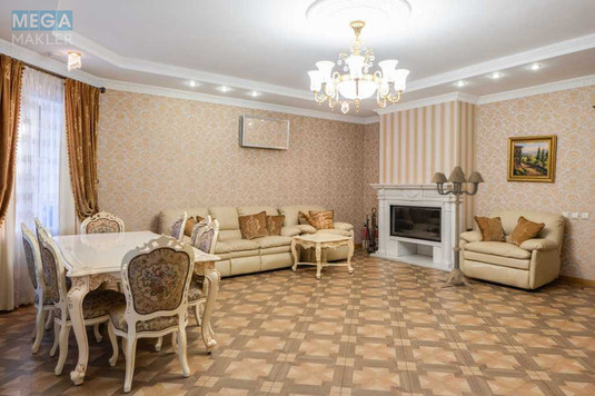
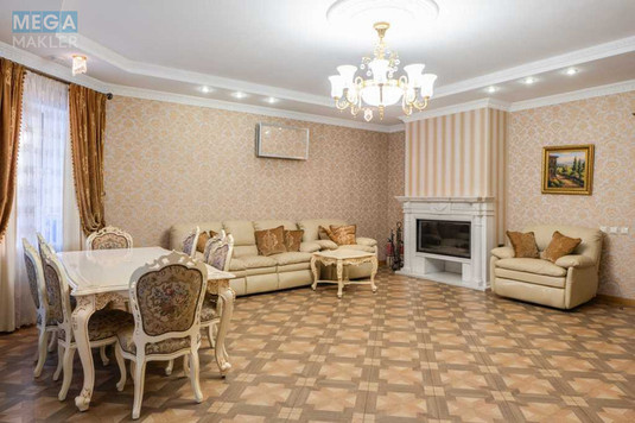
- floor lamp (457, 225)
